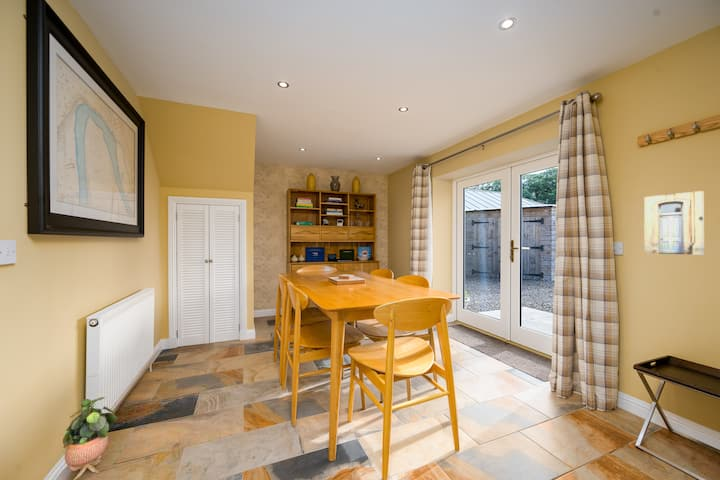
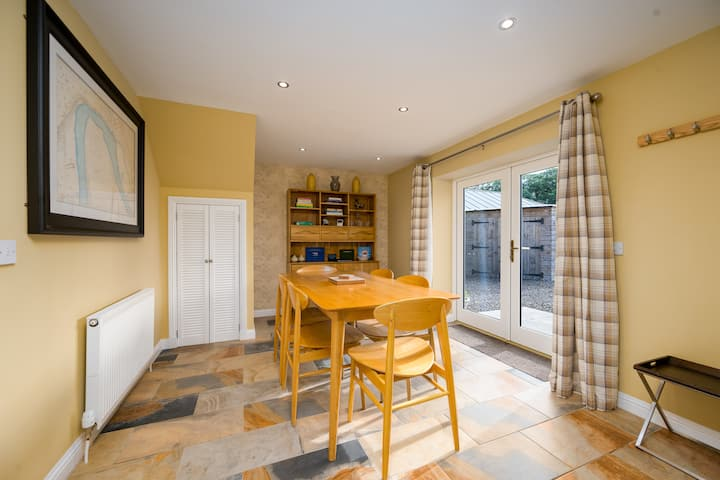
- wall art (672, 224)
- potted plant (90, 433)
